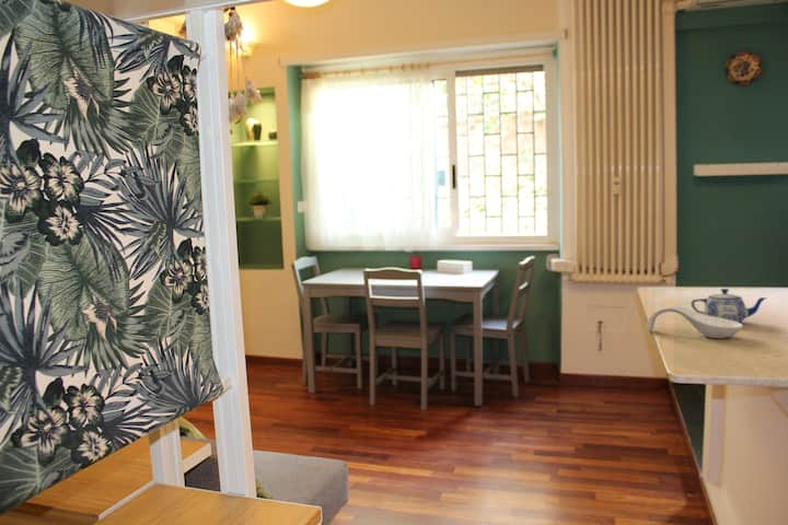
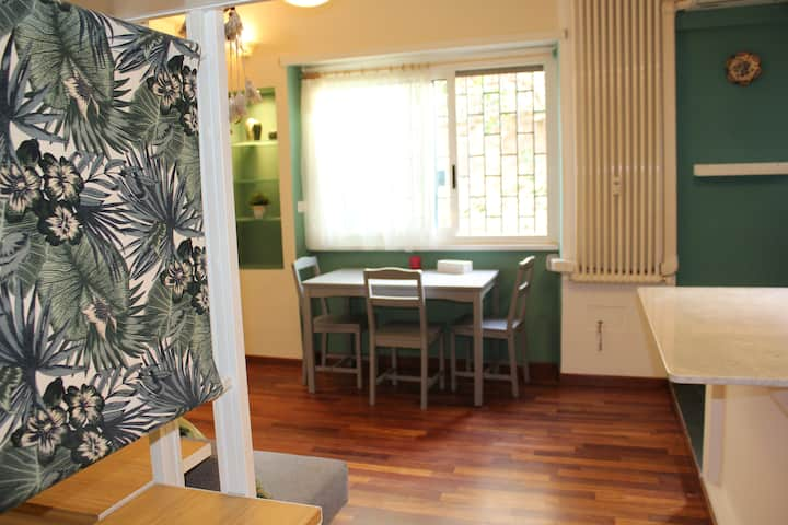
- teapot (728, 305)
- spoon rest (693, 320)
